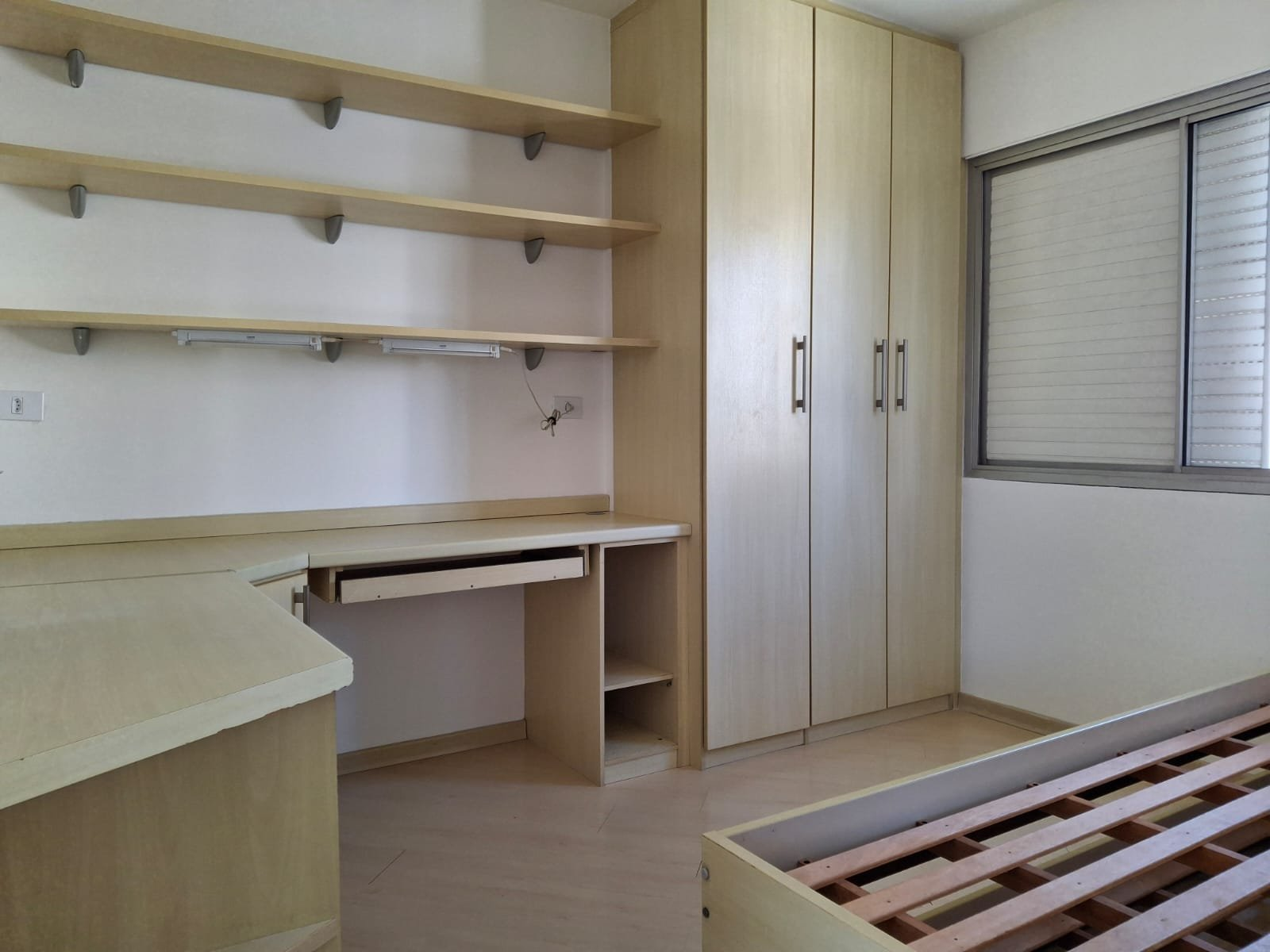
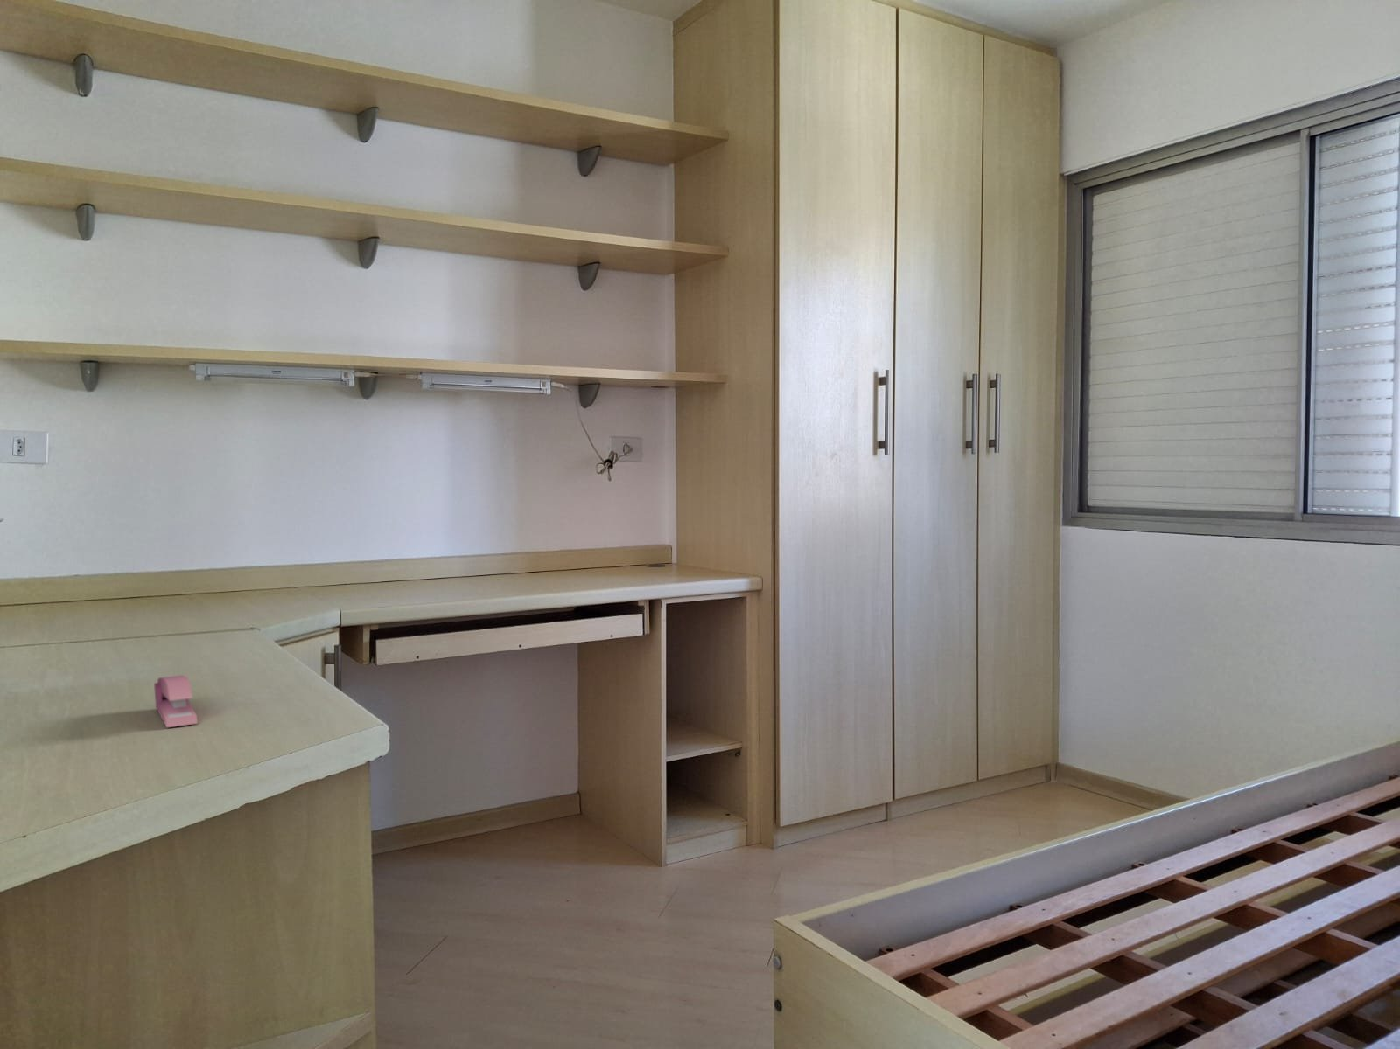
+ stapler (174, 694)
